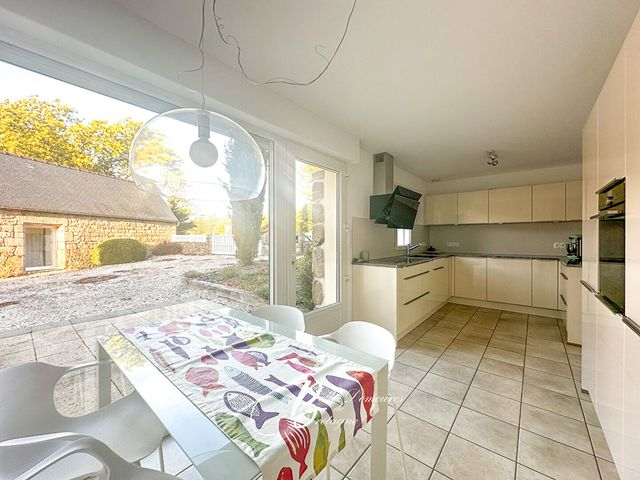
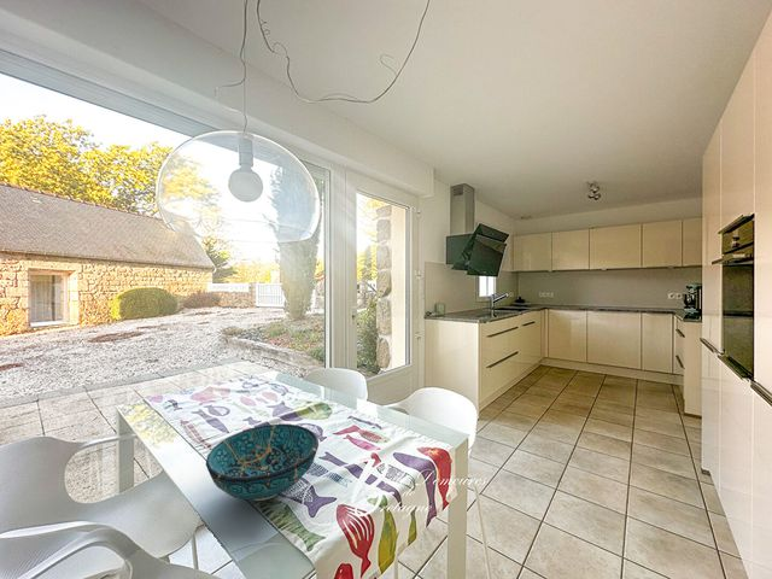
+ decorative bowl (265, 467)
